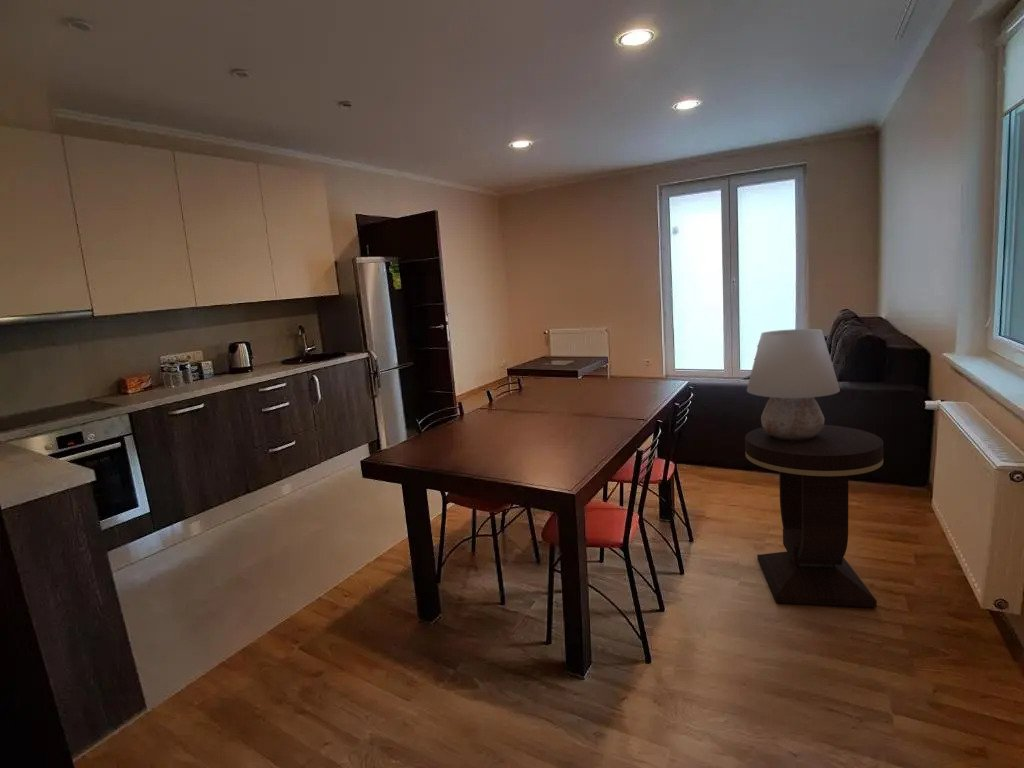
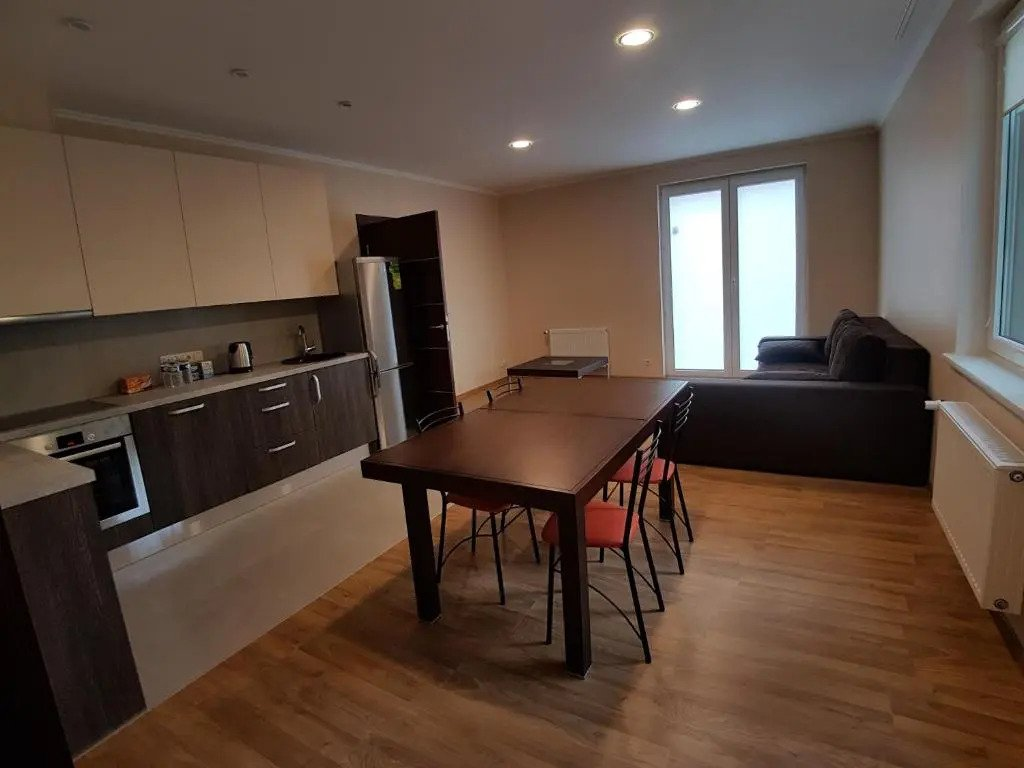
- table lamp (791, 383)
- side table (810, 511)
